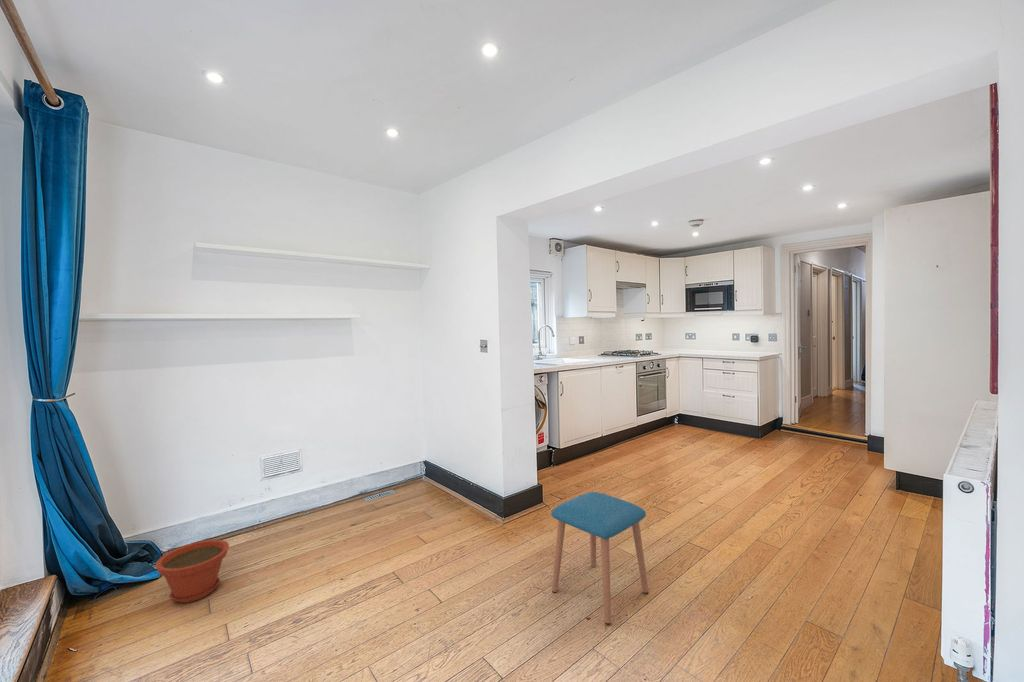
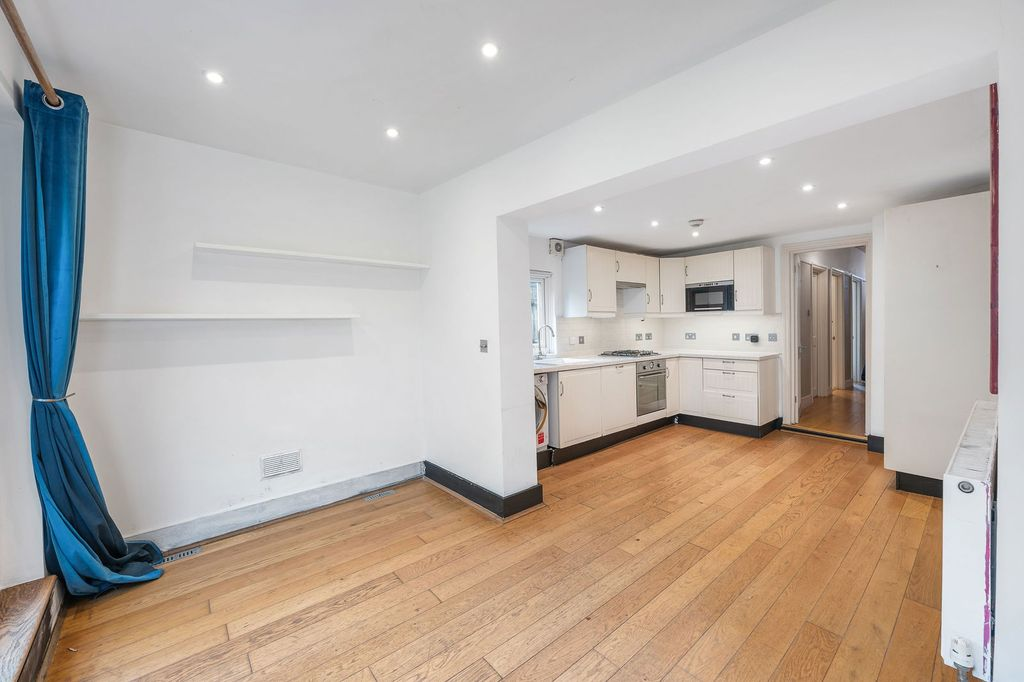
- stool (601, 546)
- plant pot (194, 573)
